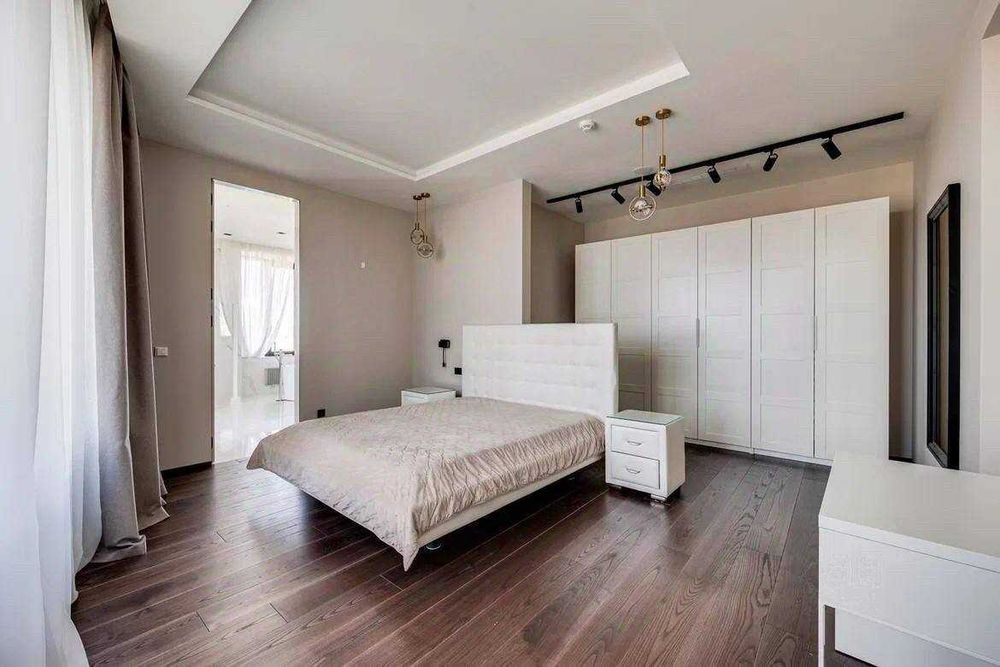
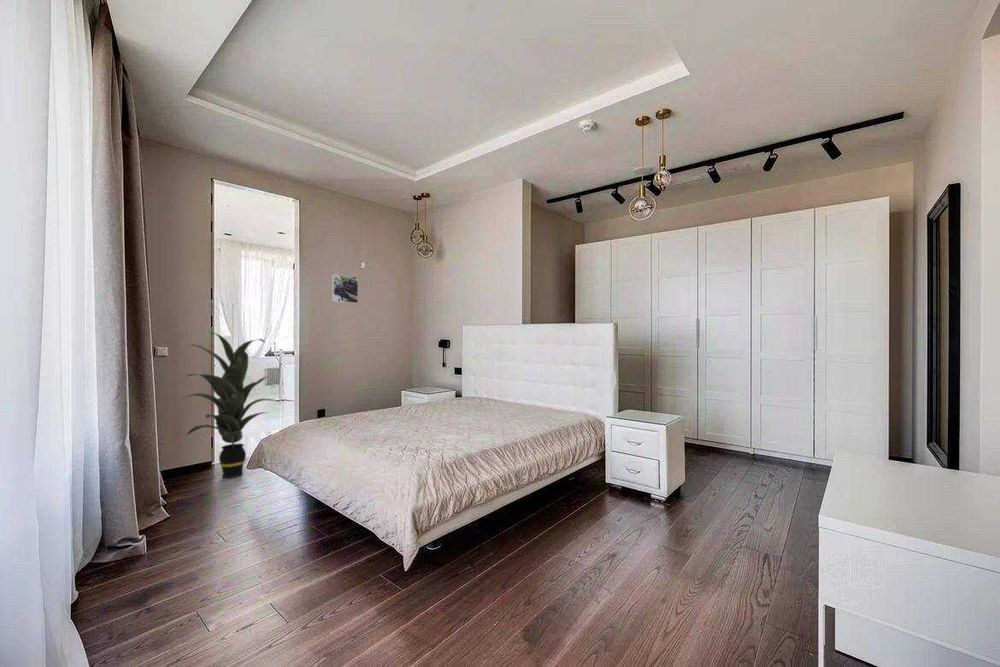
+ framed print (345, 289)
+ indoor plant (225, 403)
